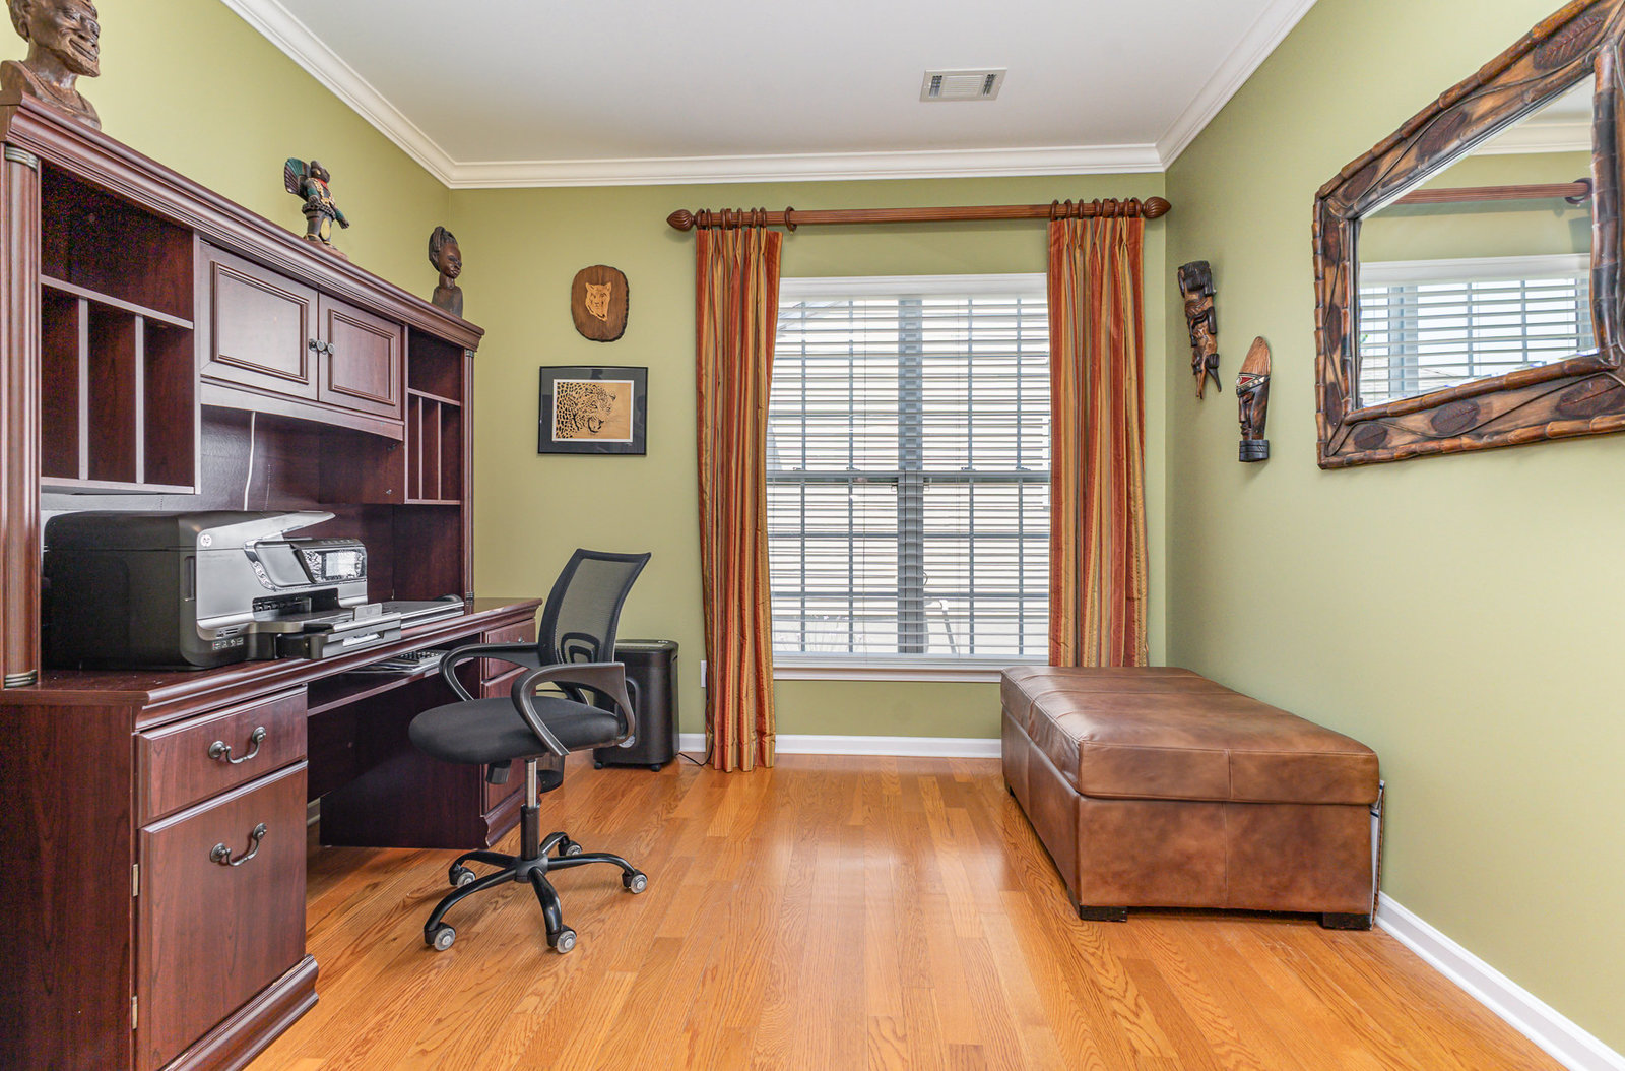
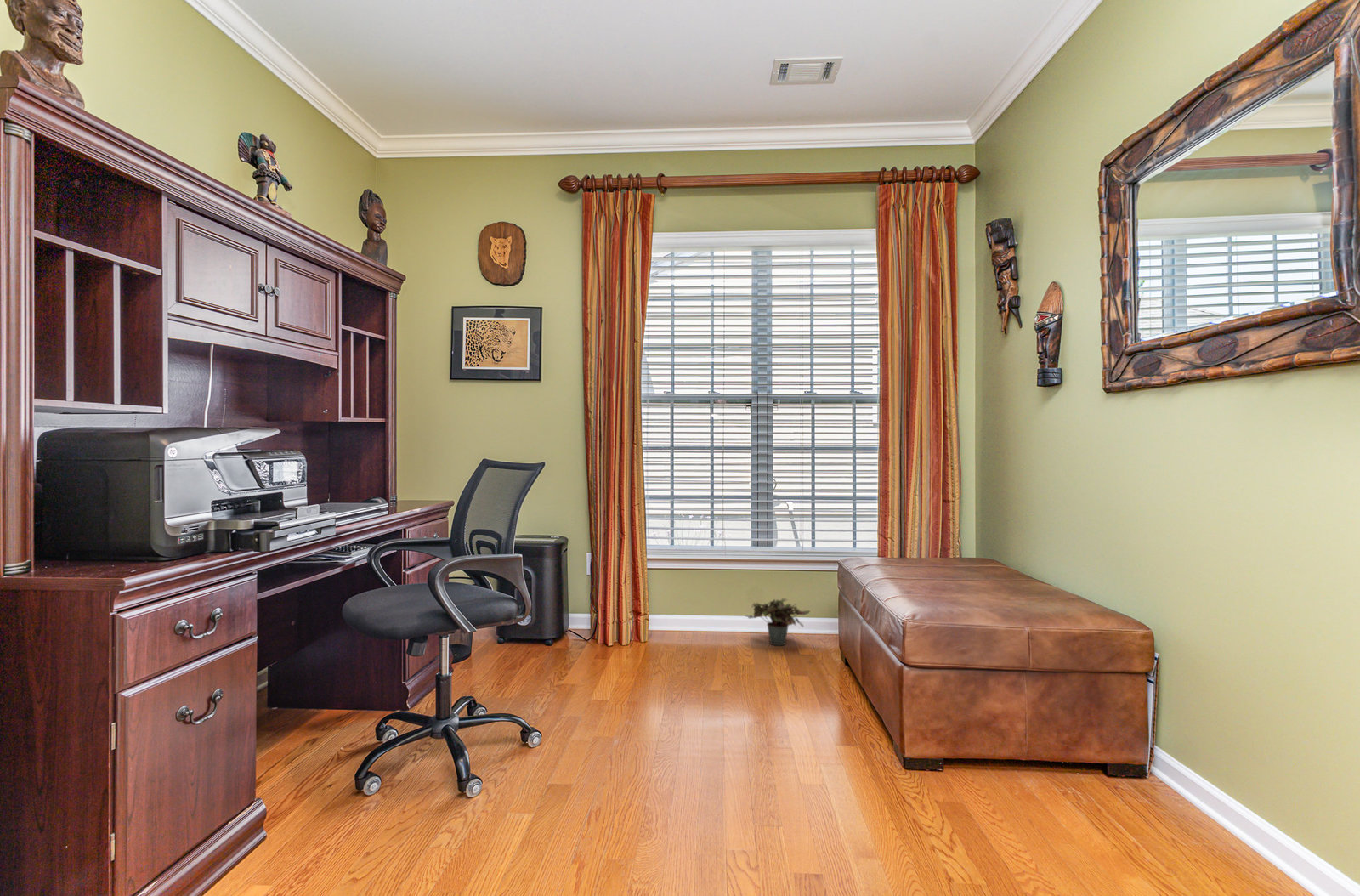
+ potted plant (777, 621)
